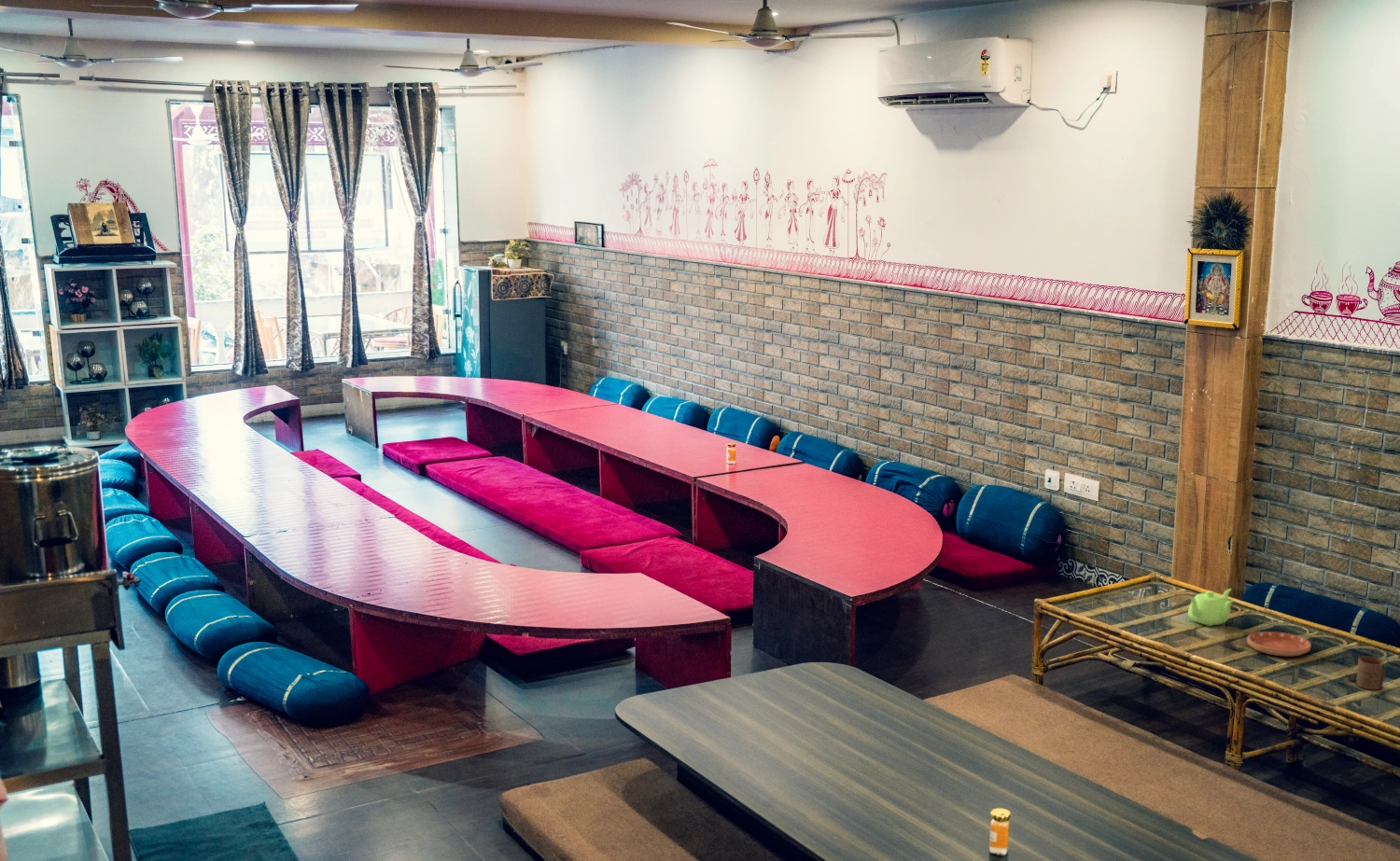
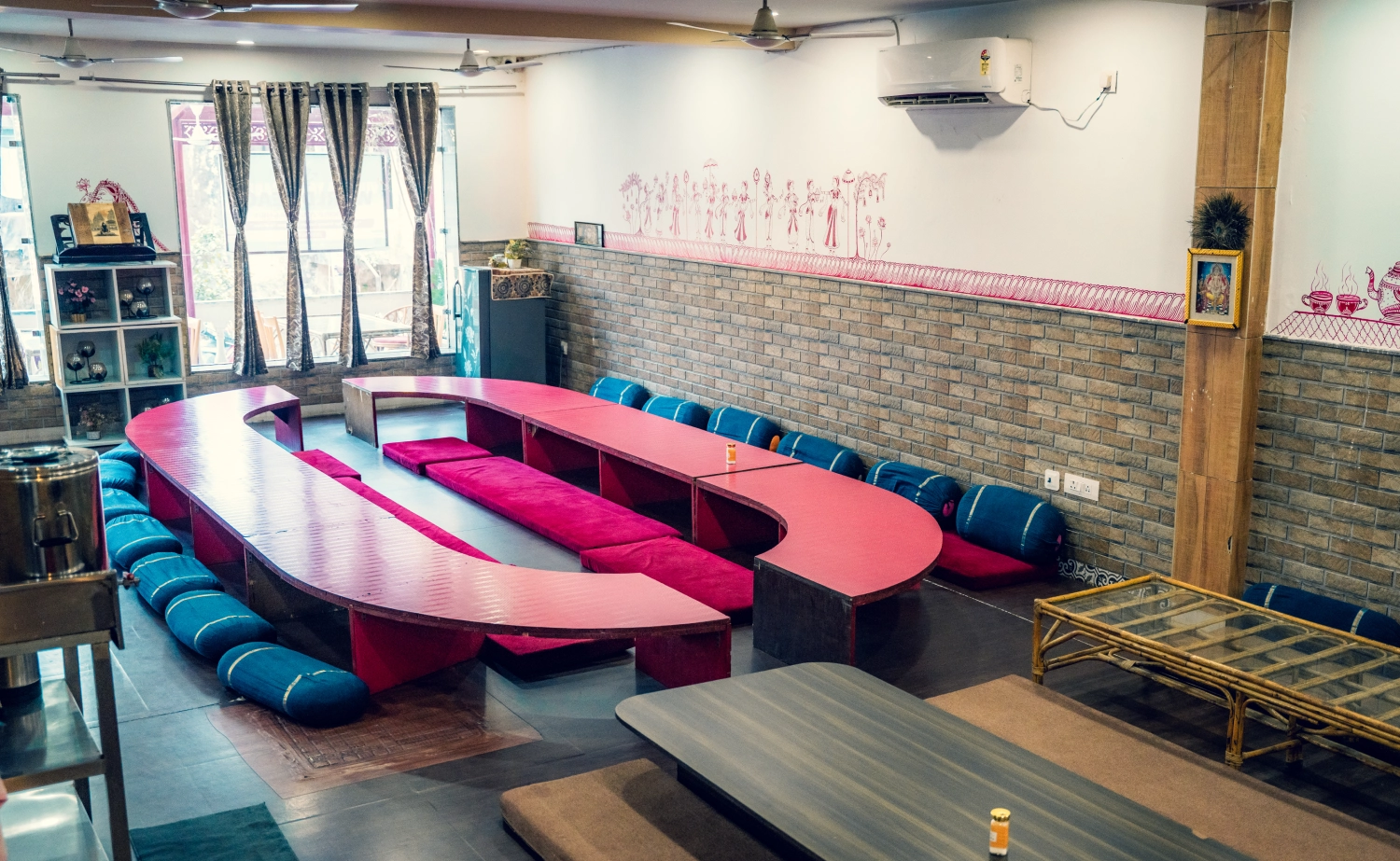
- teapot (1213, 608)
- saucer (1278, 645)
- cup (1370, 673)
